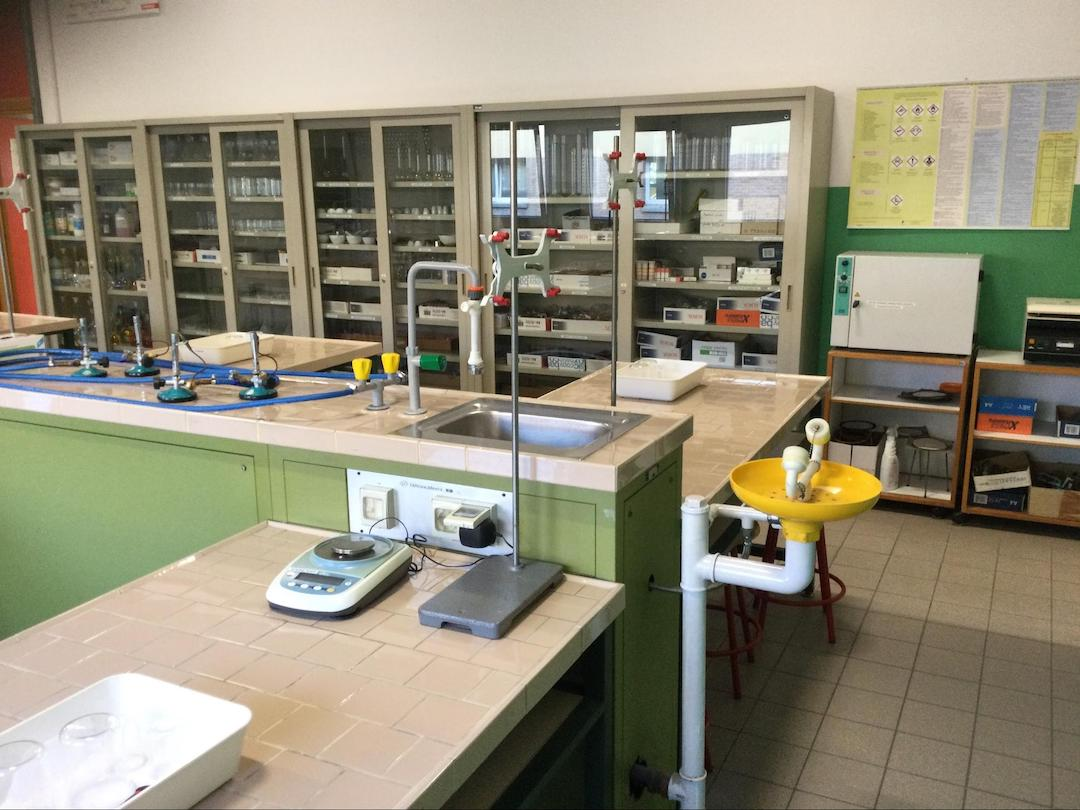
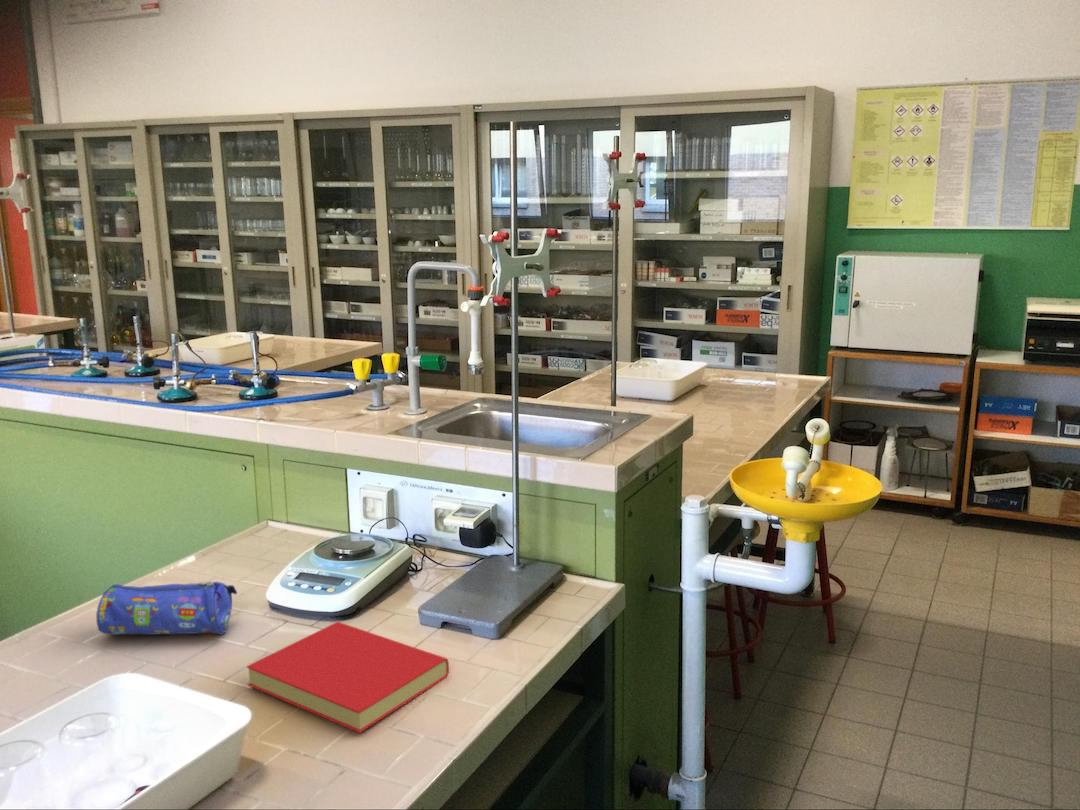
+ book (348, 671)
+ pencil case (166, 607)
